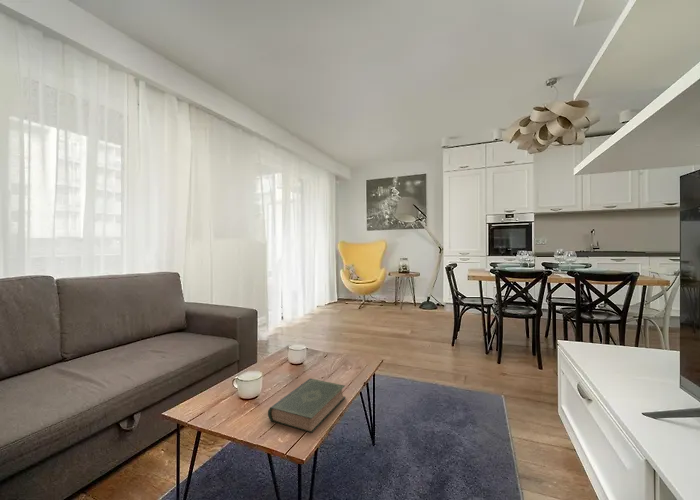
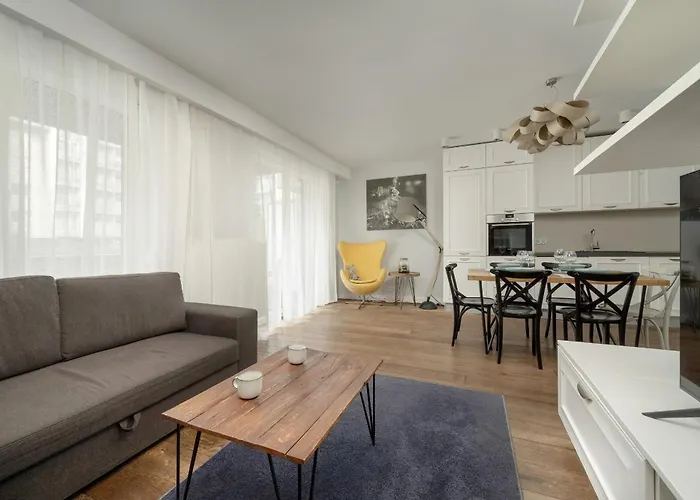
- book (309, 401)
